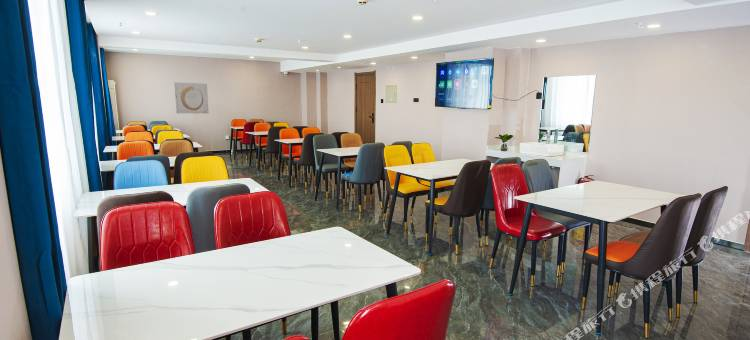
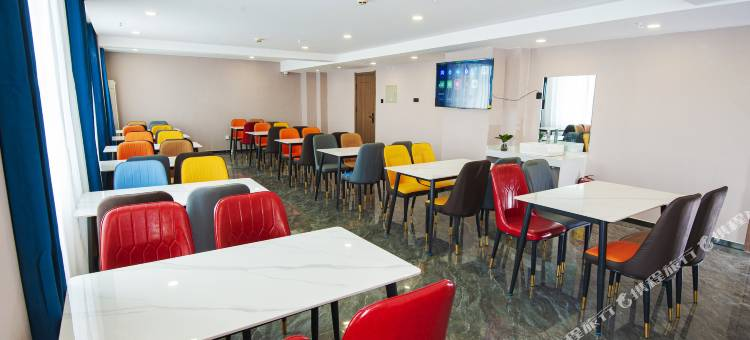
- wall art (191, 98)
